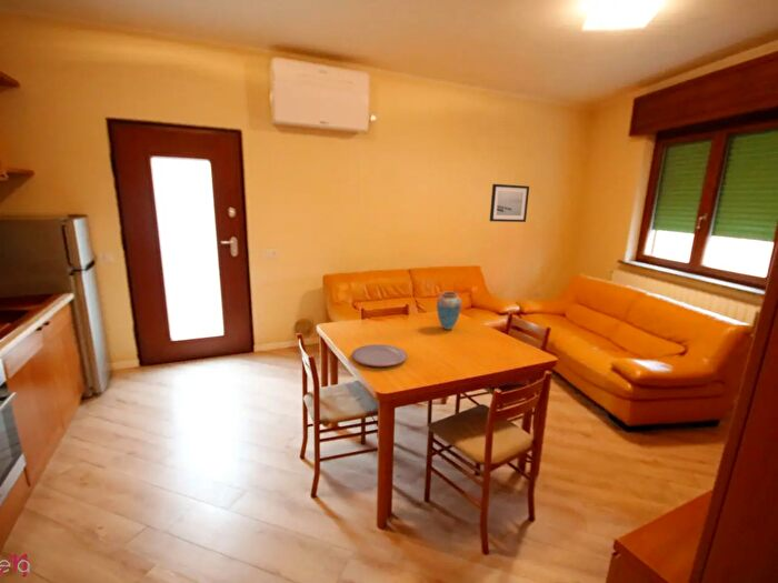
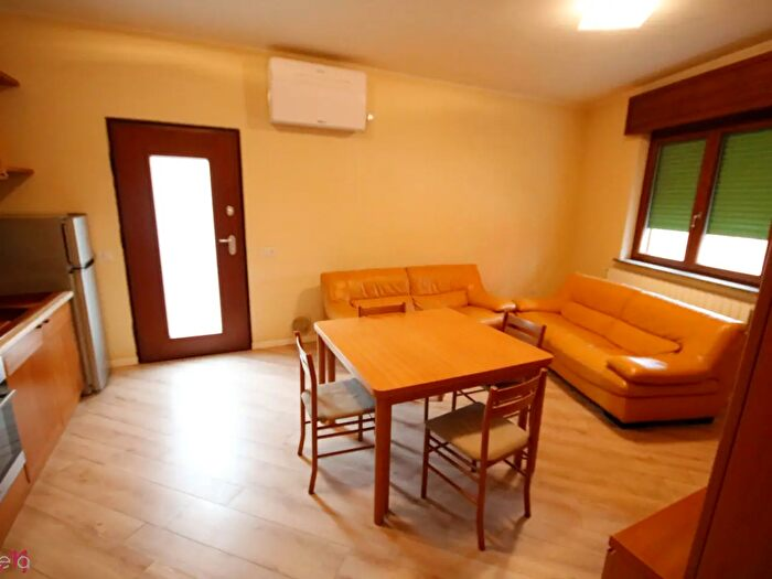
- plate (379, 355)
- wall art (509, 203)
- vase (448, 311)
